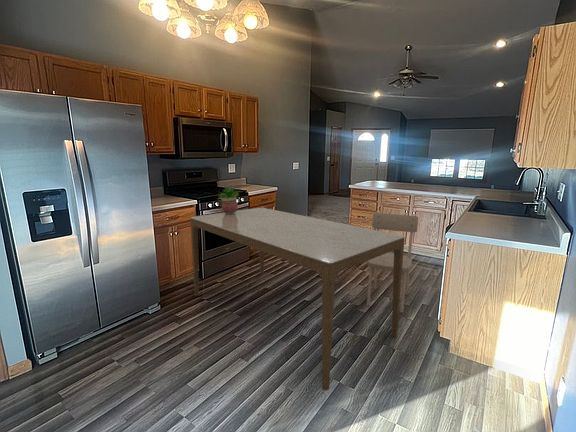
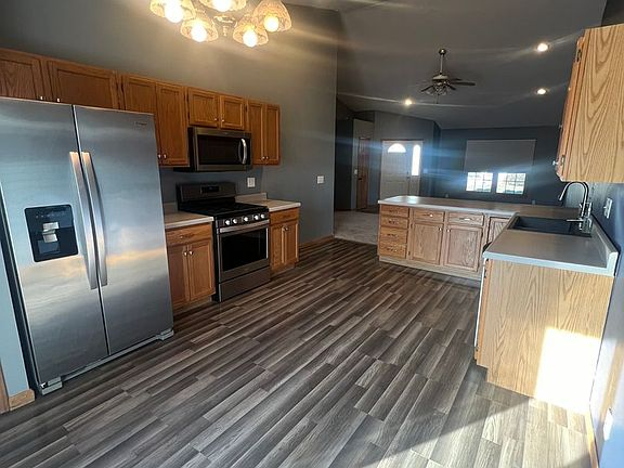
- dining chair (390, 259)
- dining table (288, 260)
- potted plant (228, 199)
